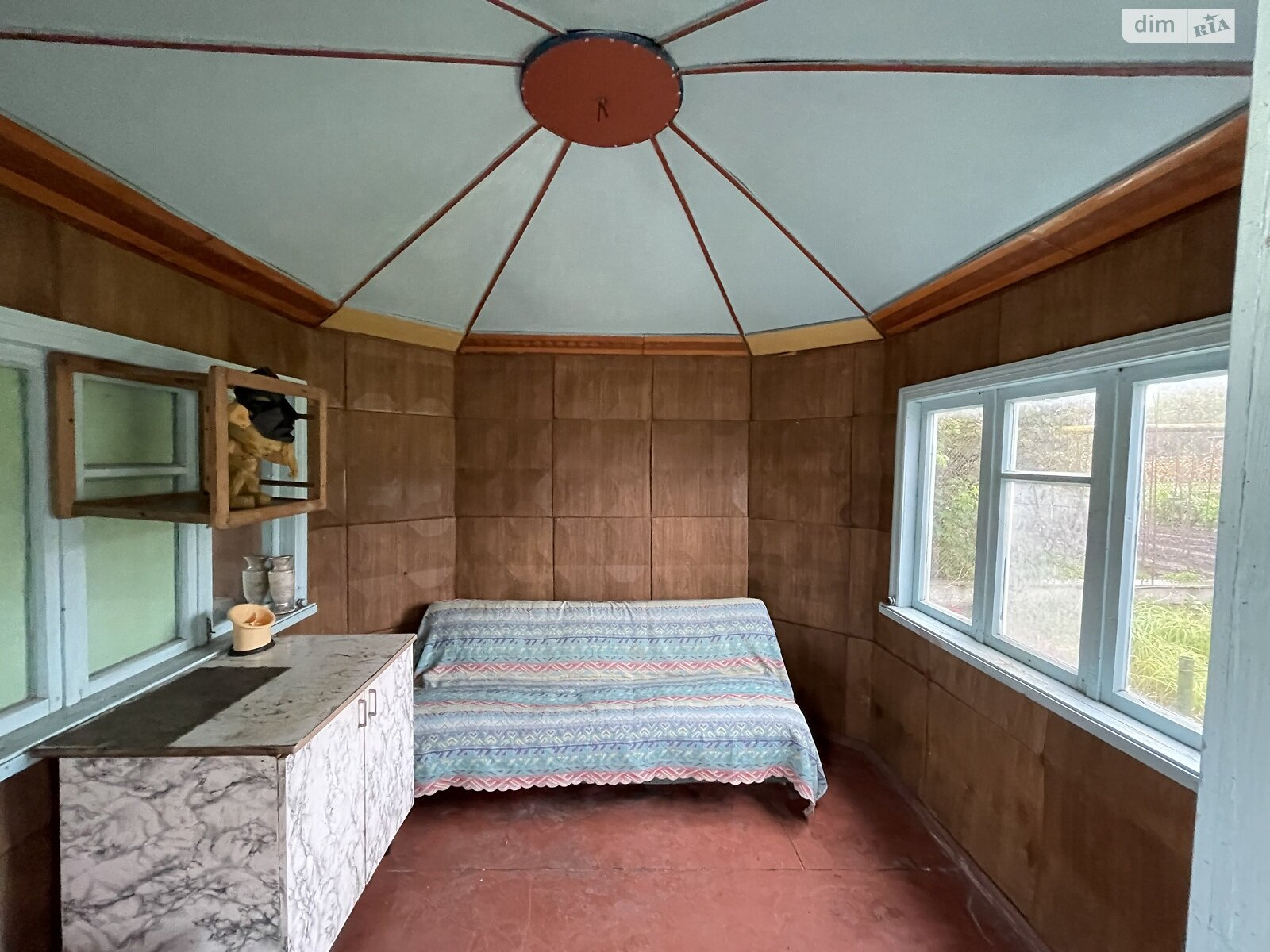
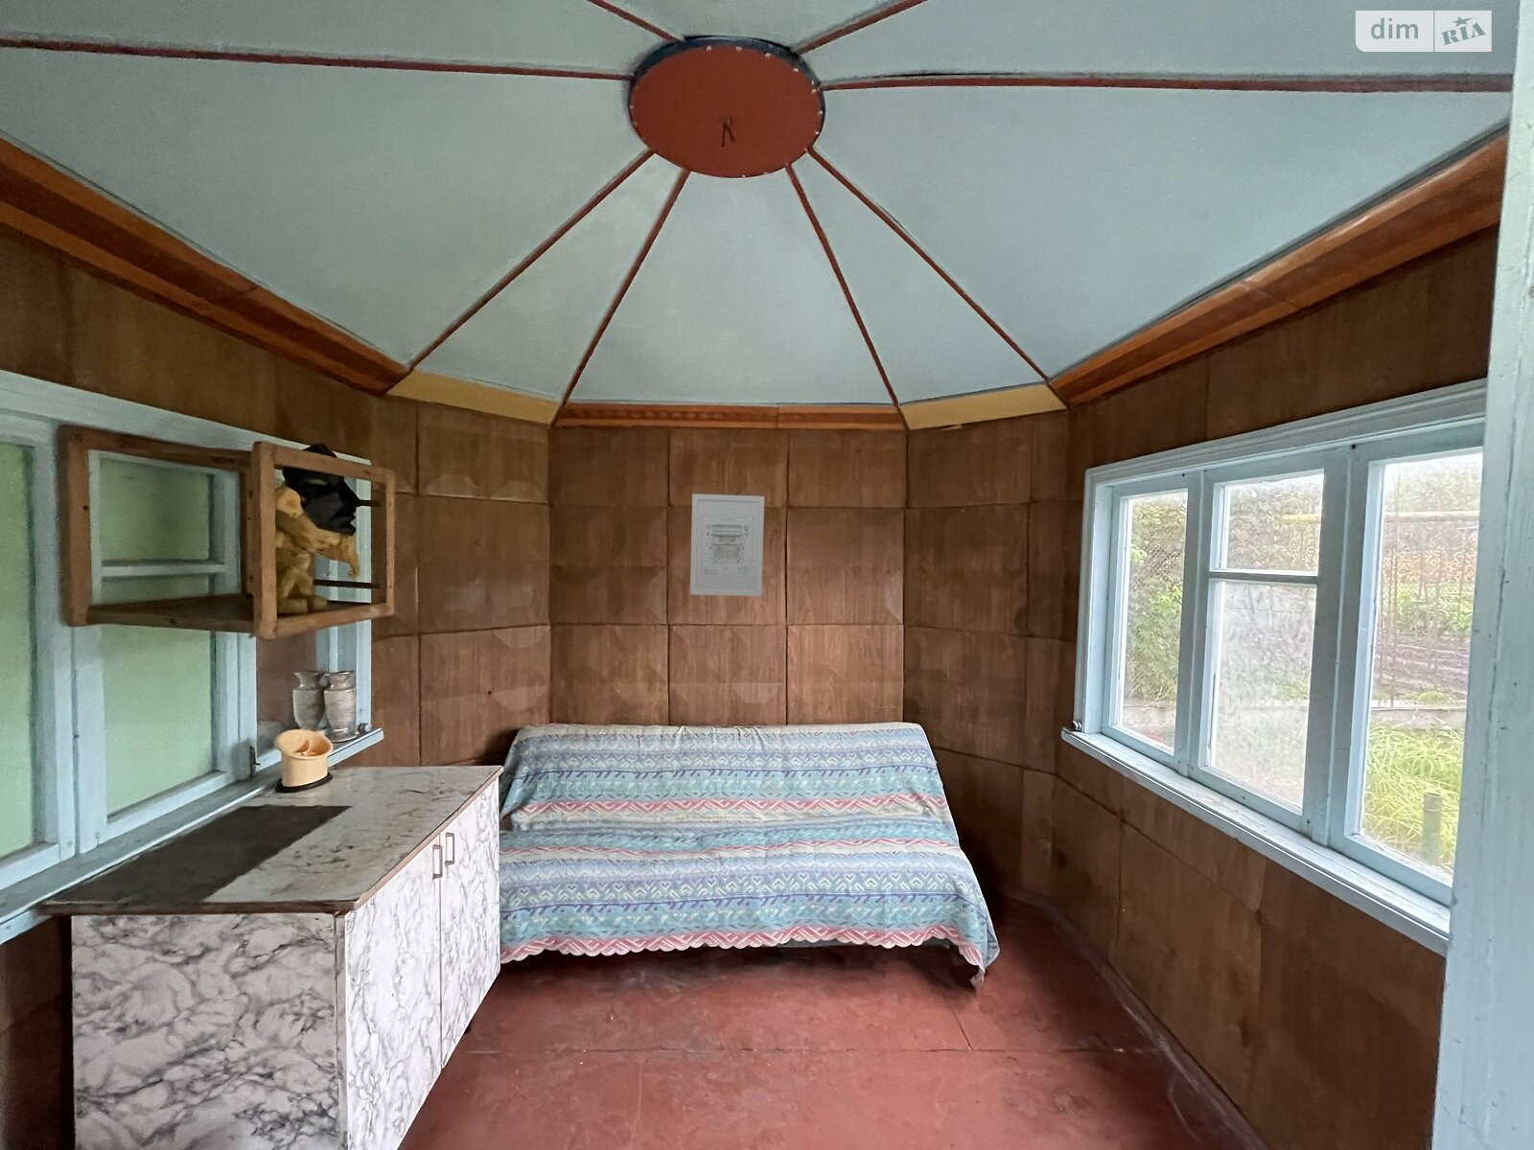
+ wall art (727, 545)
